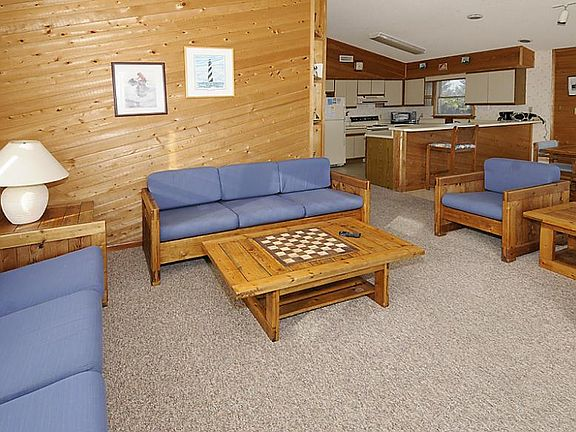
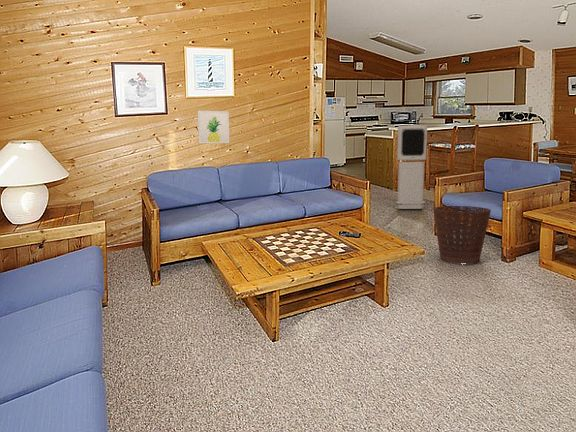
+ air purifier (409, 167)
+ basket (460, 234)
+ wall art (213, 127)
